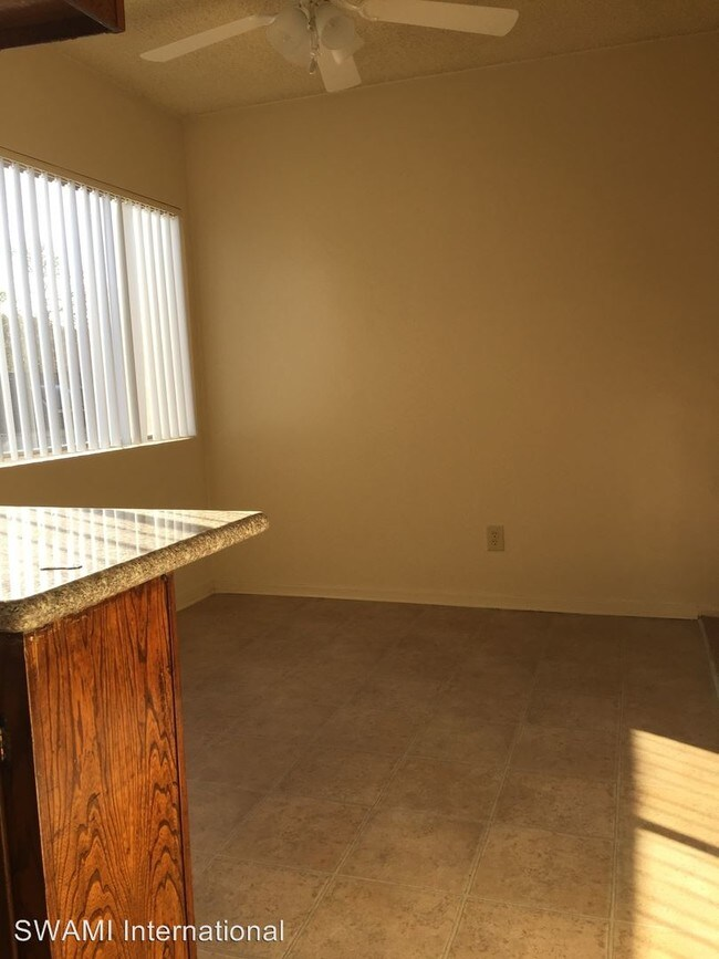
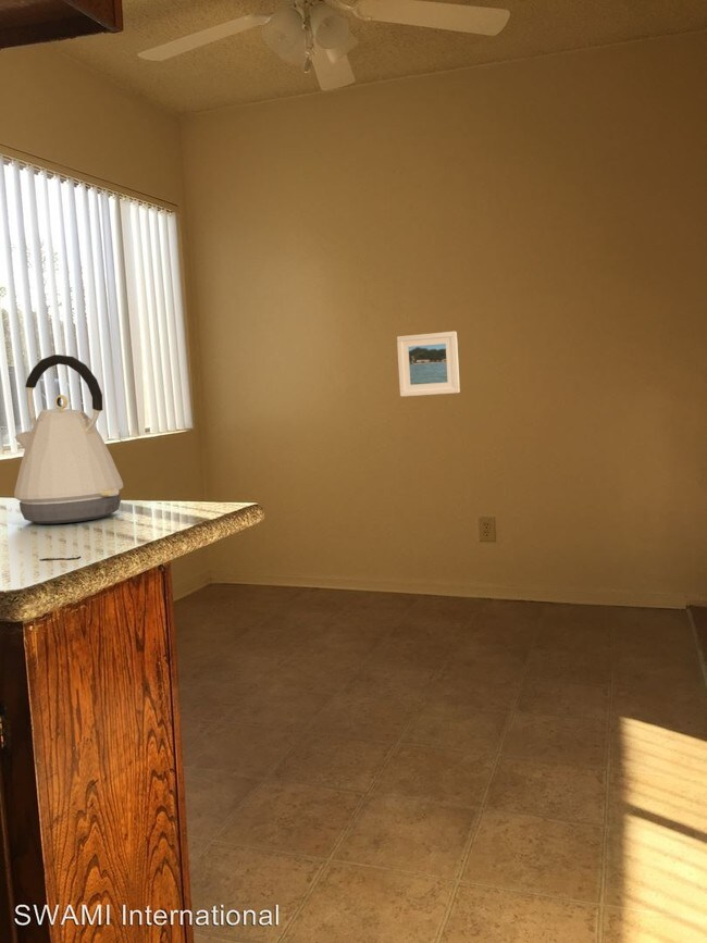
+ kettle (62, 436)
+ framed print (427, 364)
